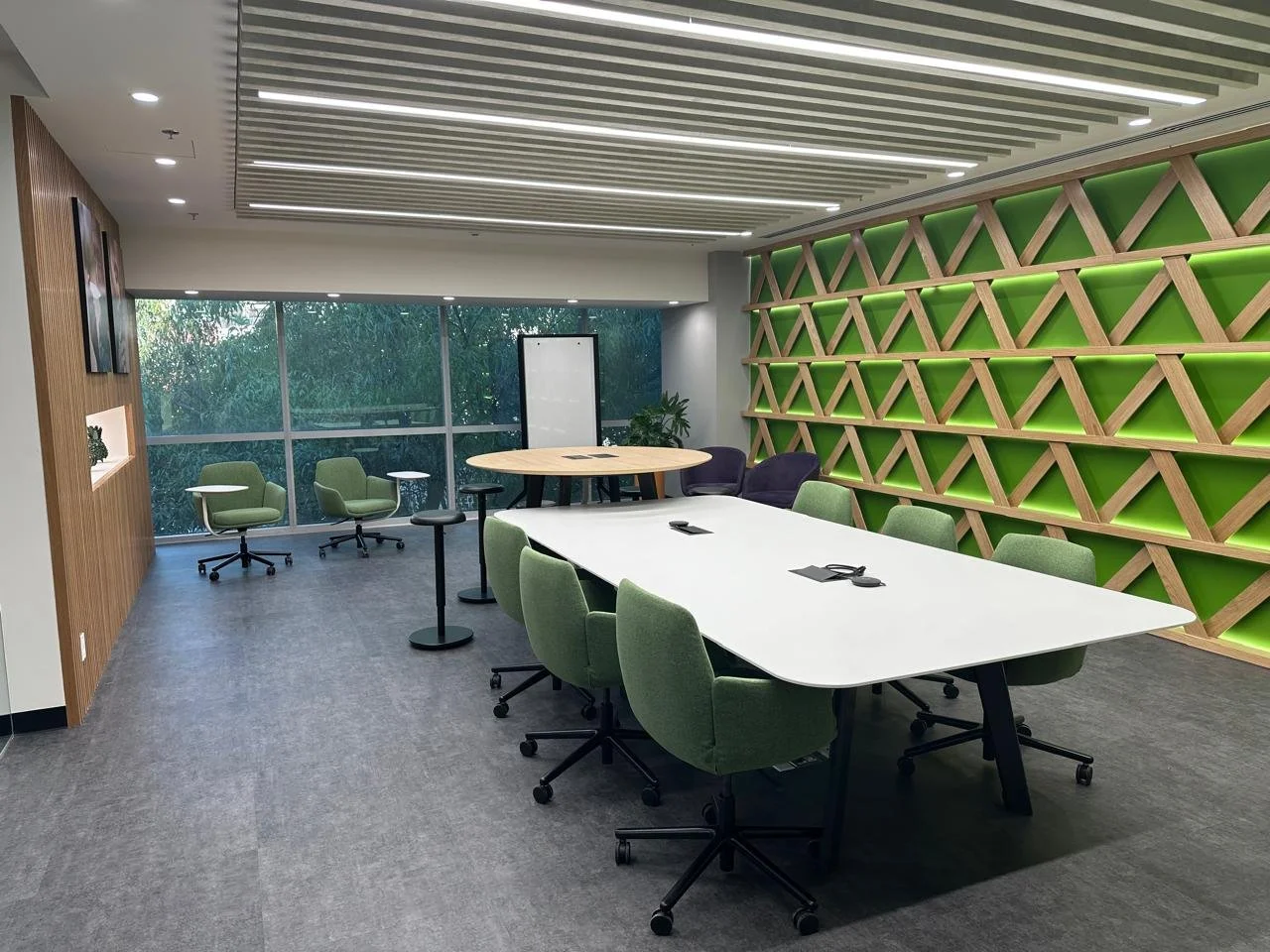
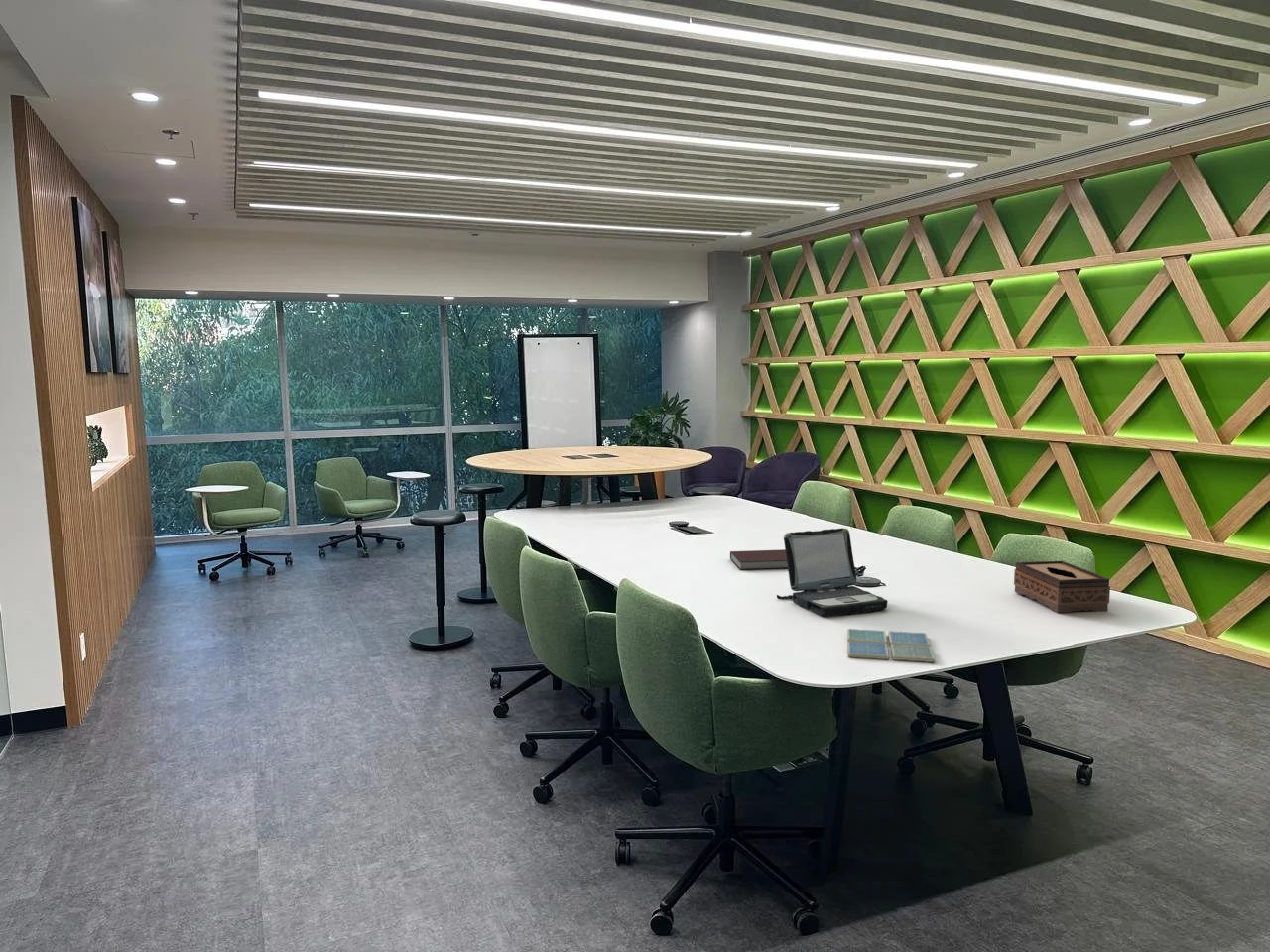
+ tissue box (1060, 585)
+ drink coaster (890, 644)
+ laptop (832, 569)
+ notebook (766, 559)
